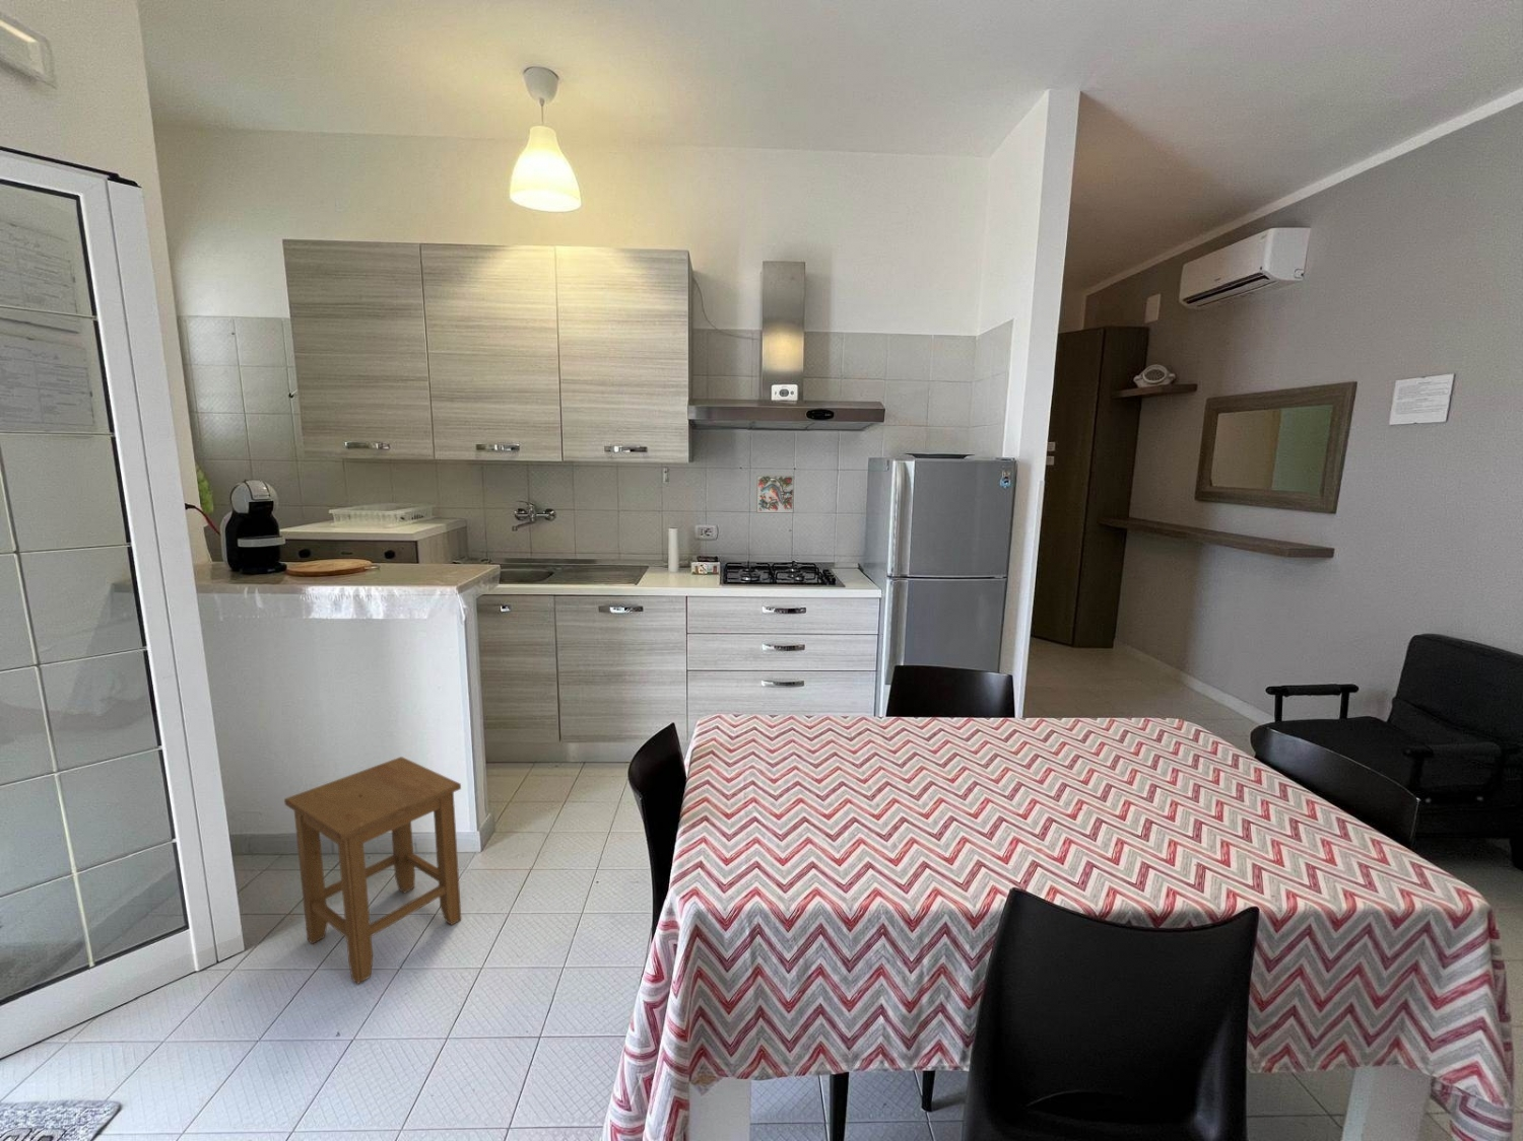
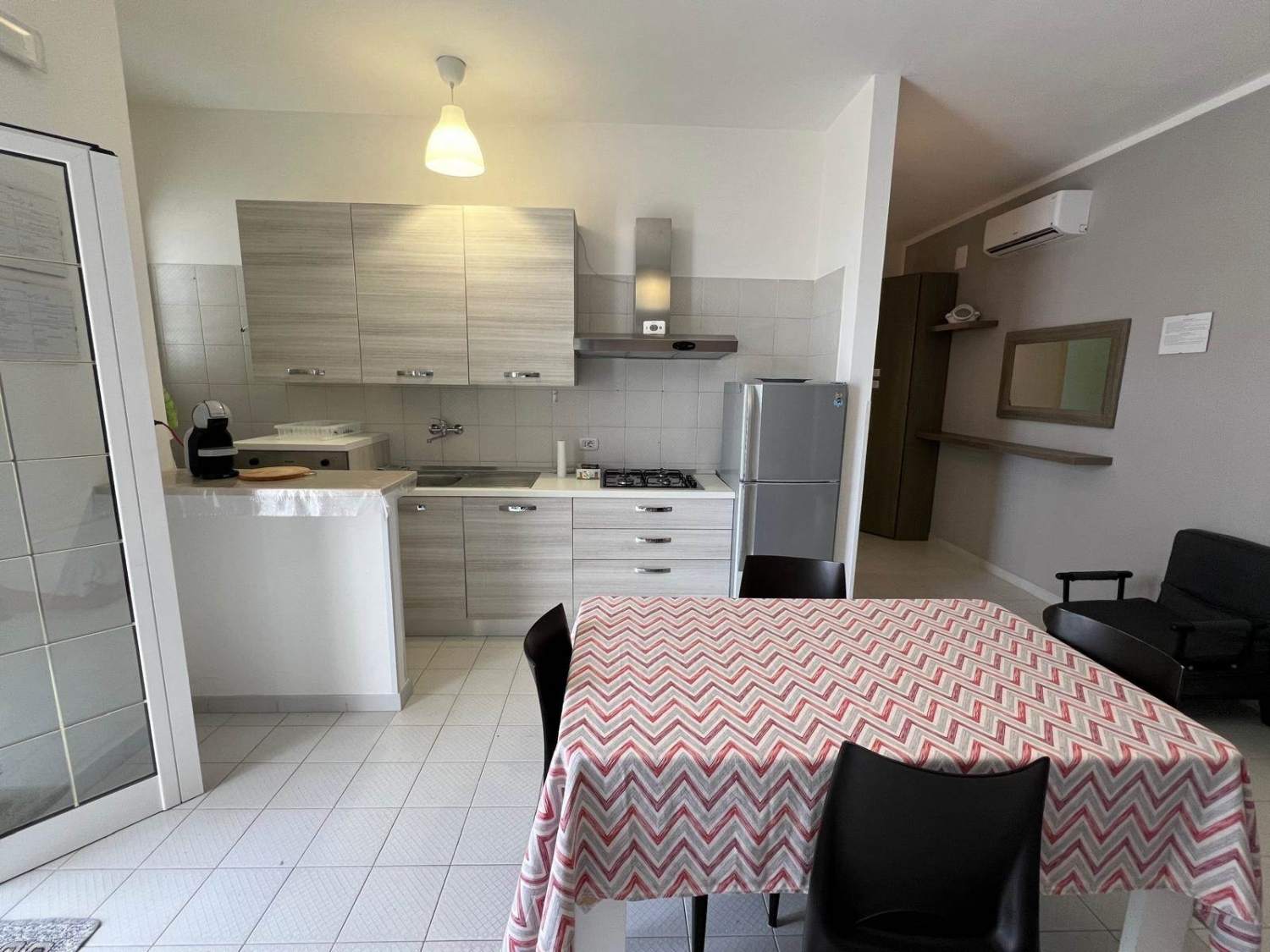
- decorative tile (775, 494)
- stool (381, 861)
